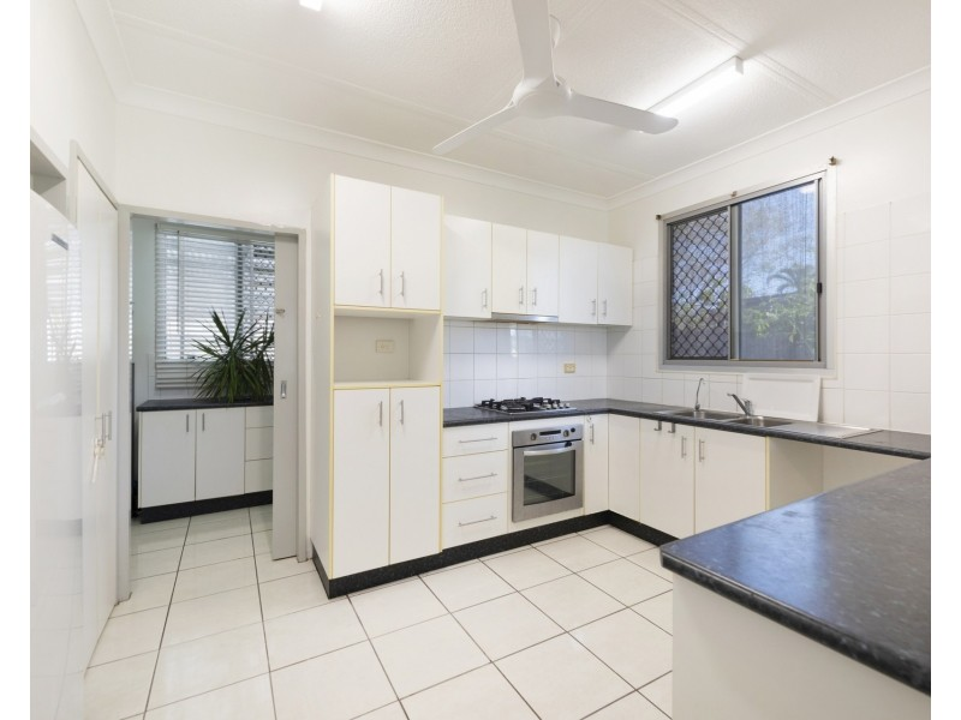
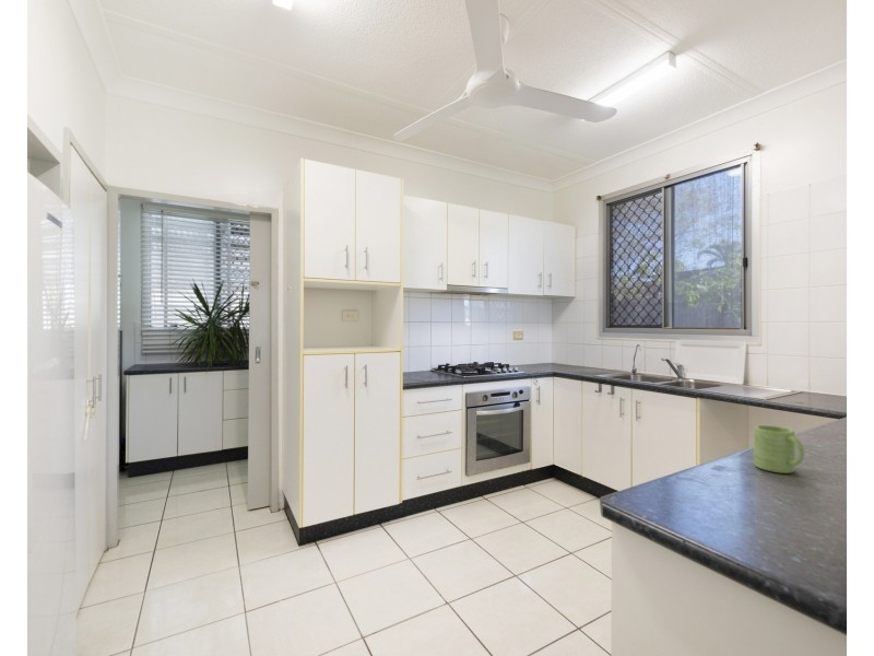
+ mug (780, 450)
